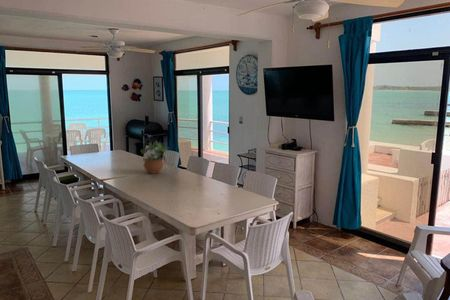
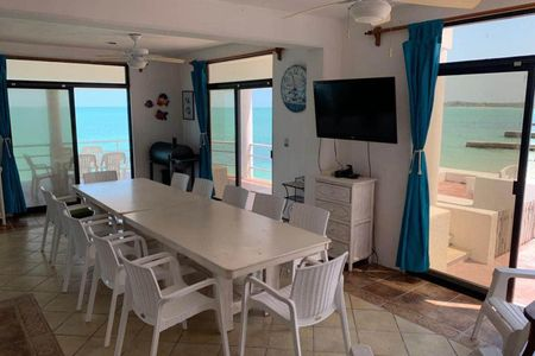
- potted plant (155, 156)
